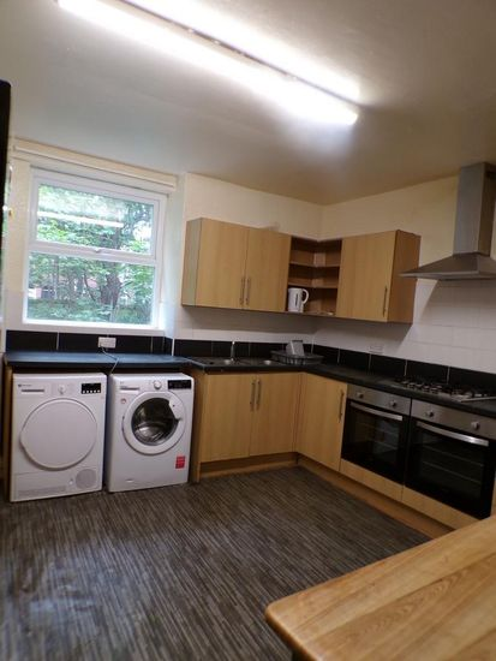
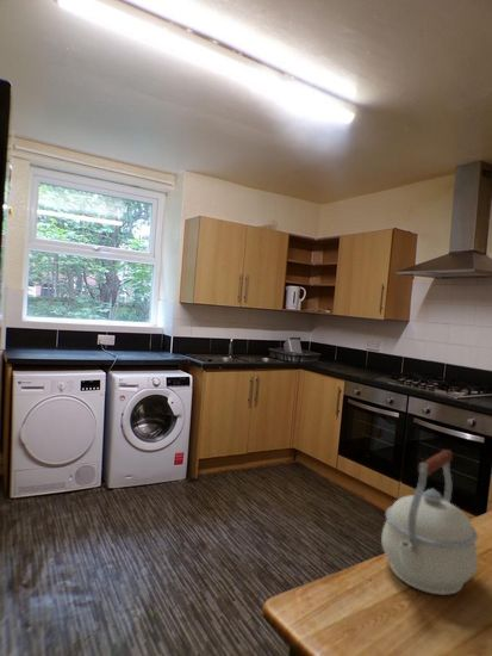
+ kettle (428, 516)
